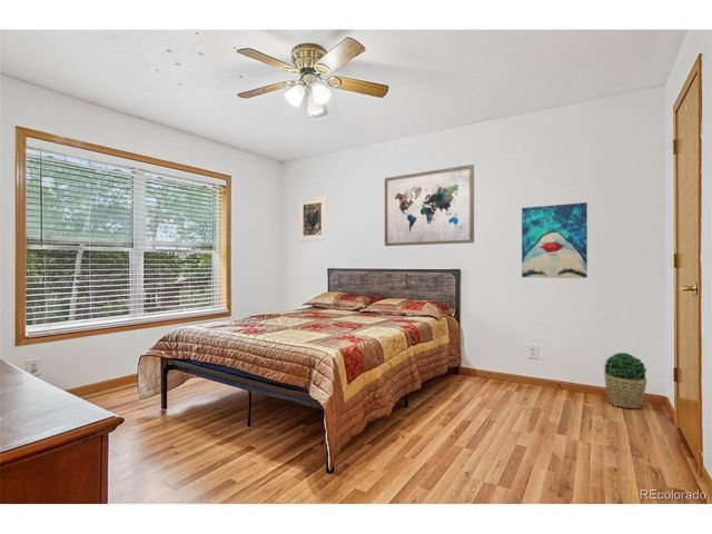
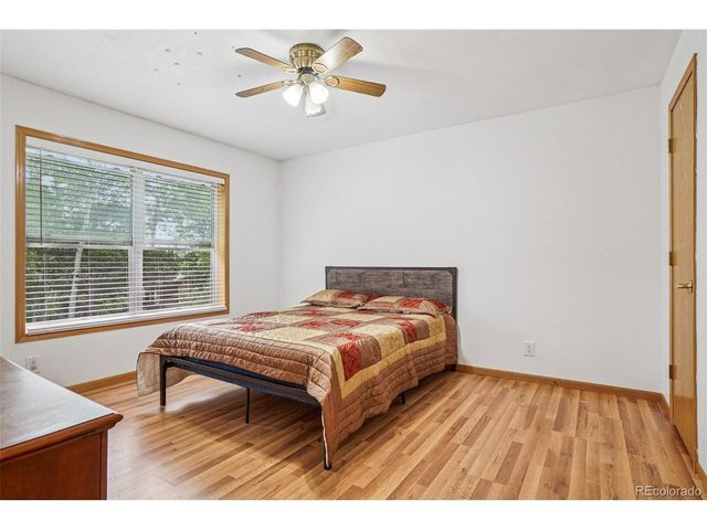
- wall art (553, 241)
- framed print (312, 219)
- wall art (426, 208)
- potted plant (624, 378)
